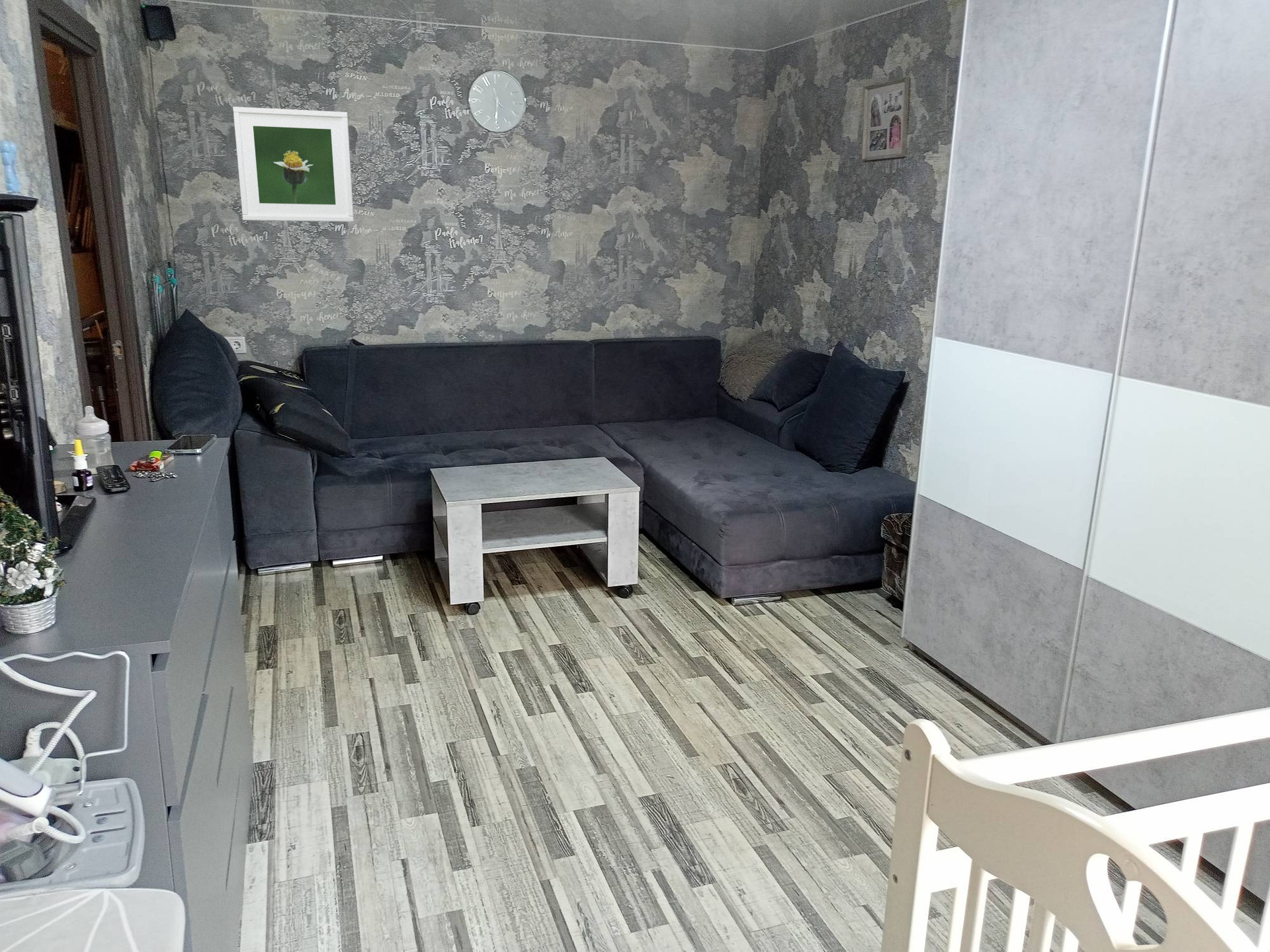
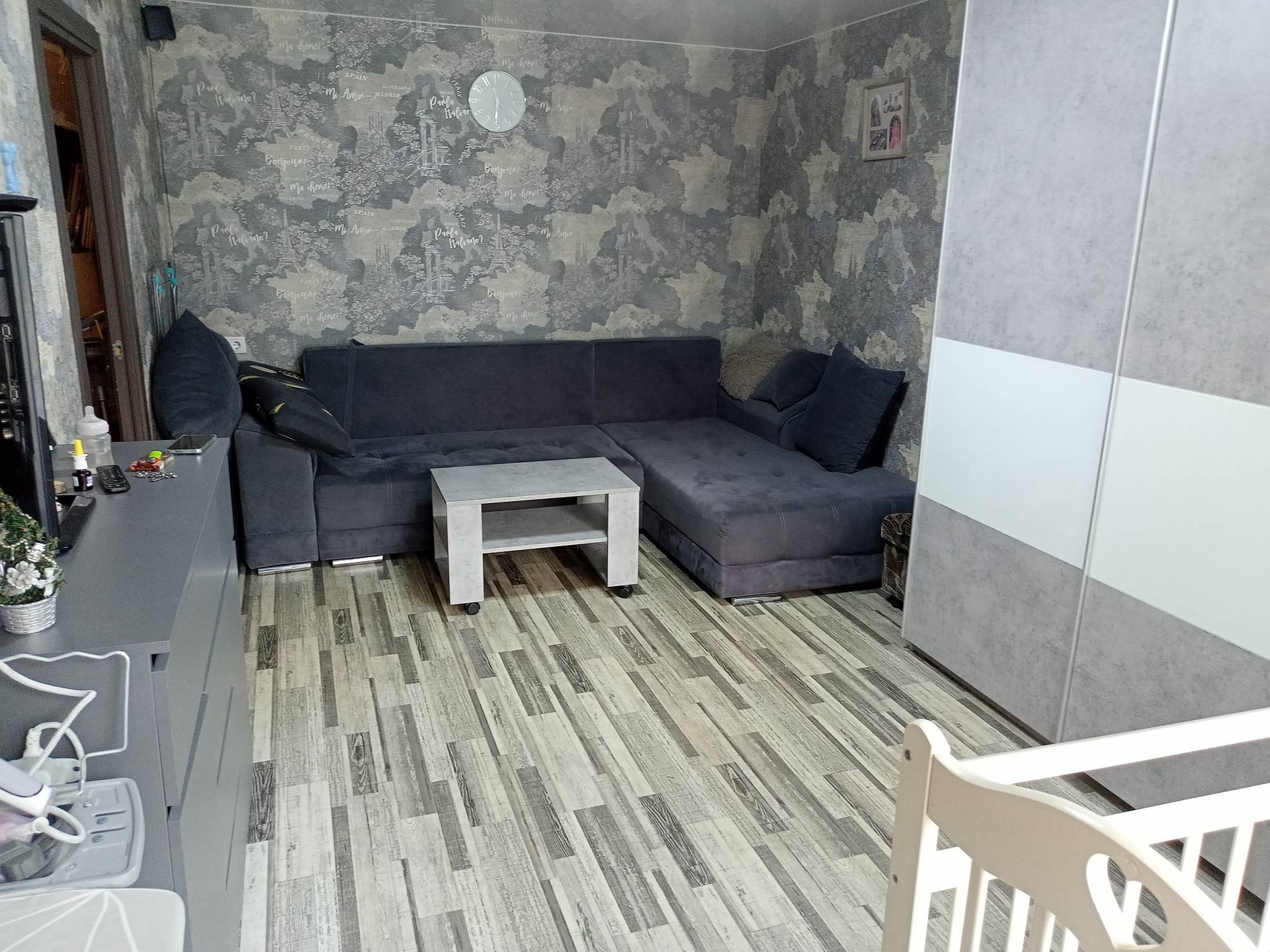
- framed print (295, 166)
